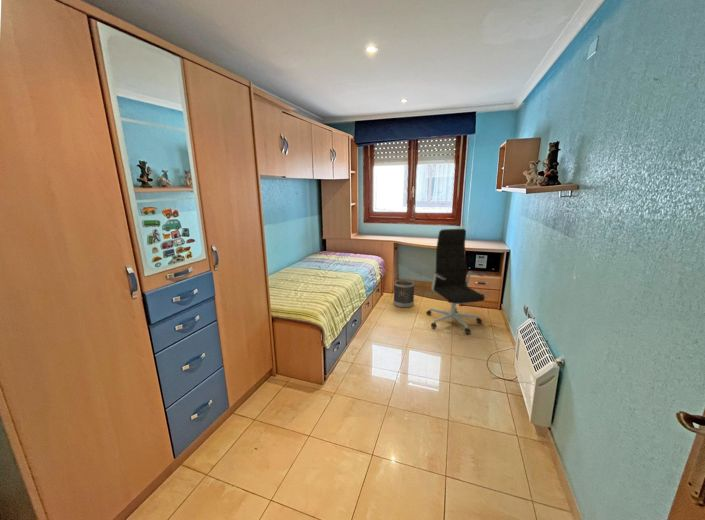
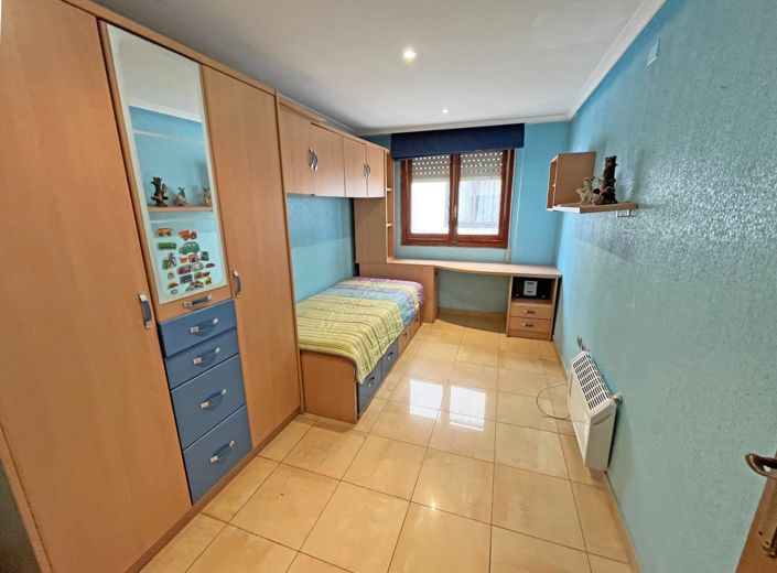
- wastebasket (403, 293)
- office chair (457, 278)
